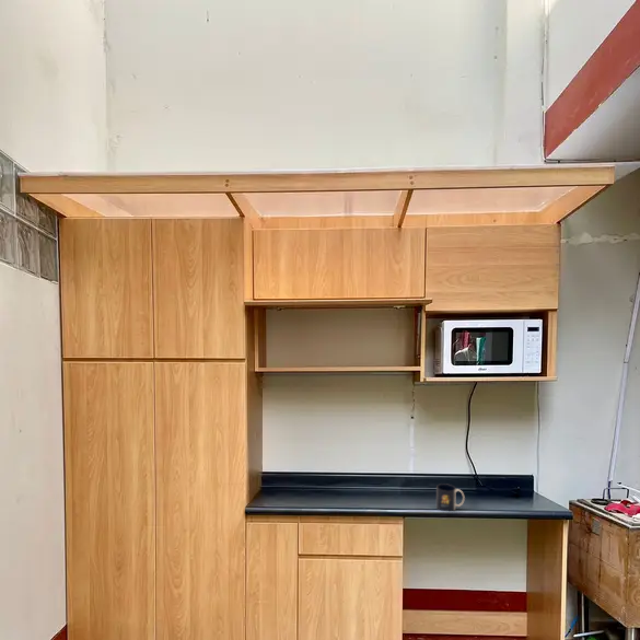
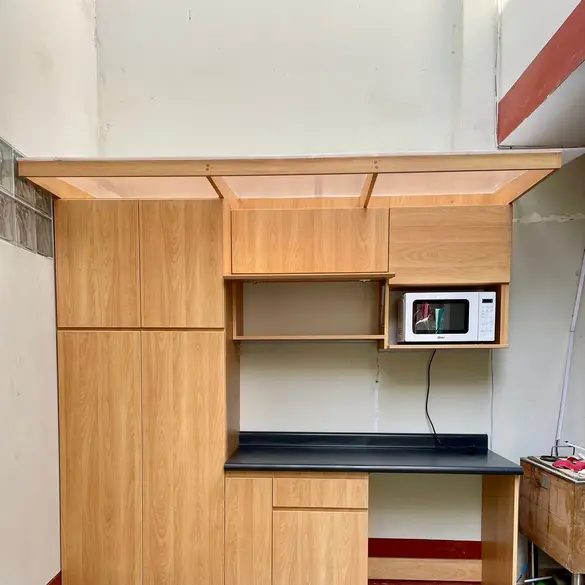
- mug (450, 498)
